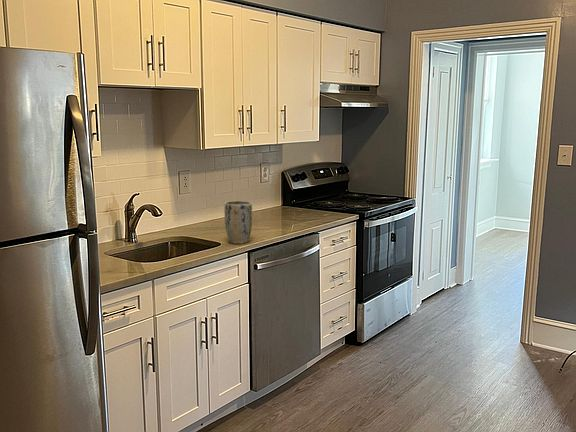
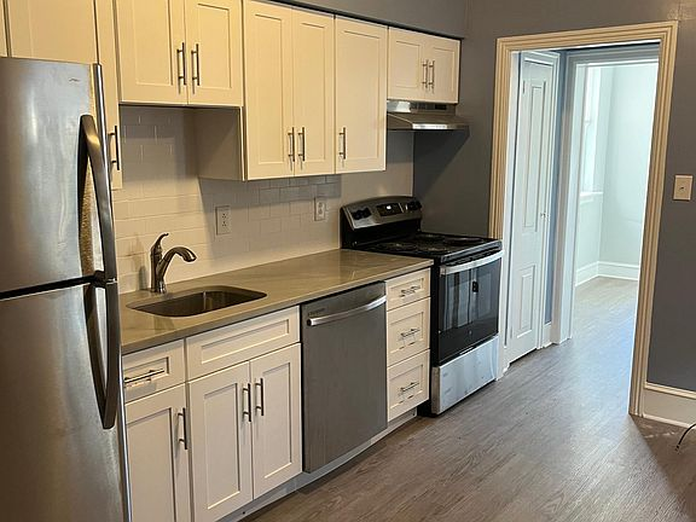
- plant pot (238, 222)
